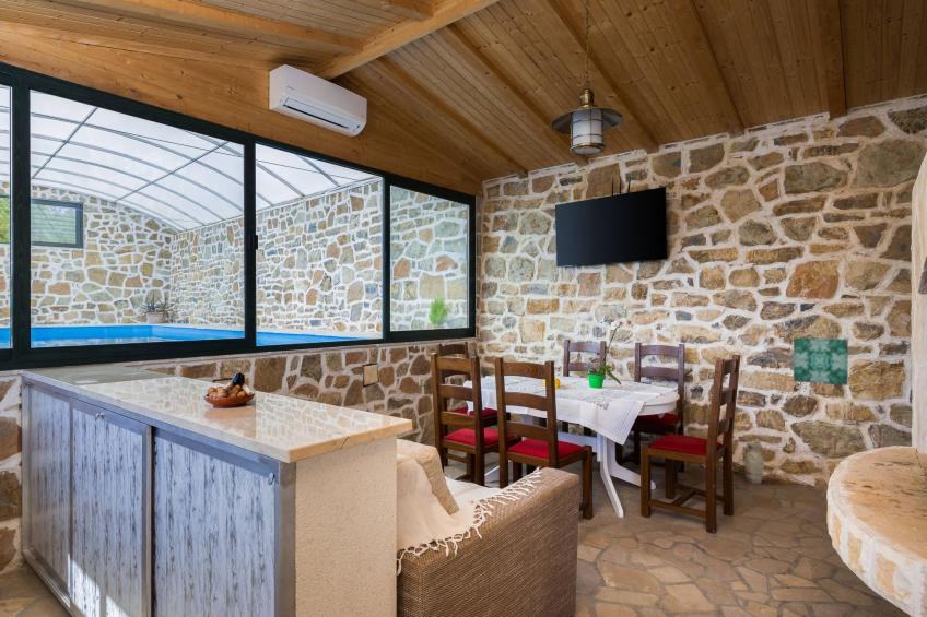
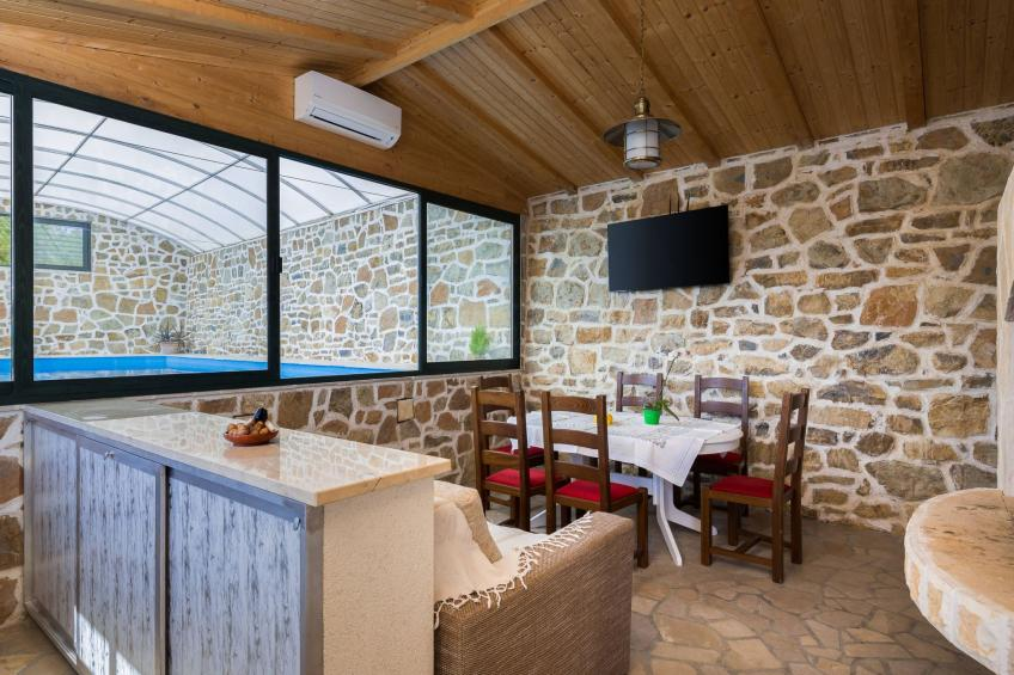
- wall art (820, 360)
- ceramic jug (754, 460)
